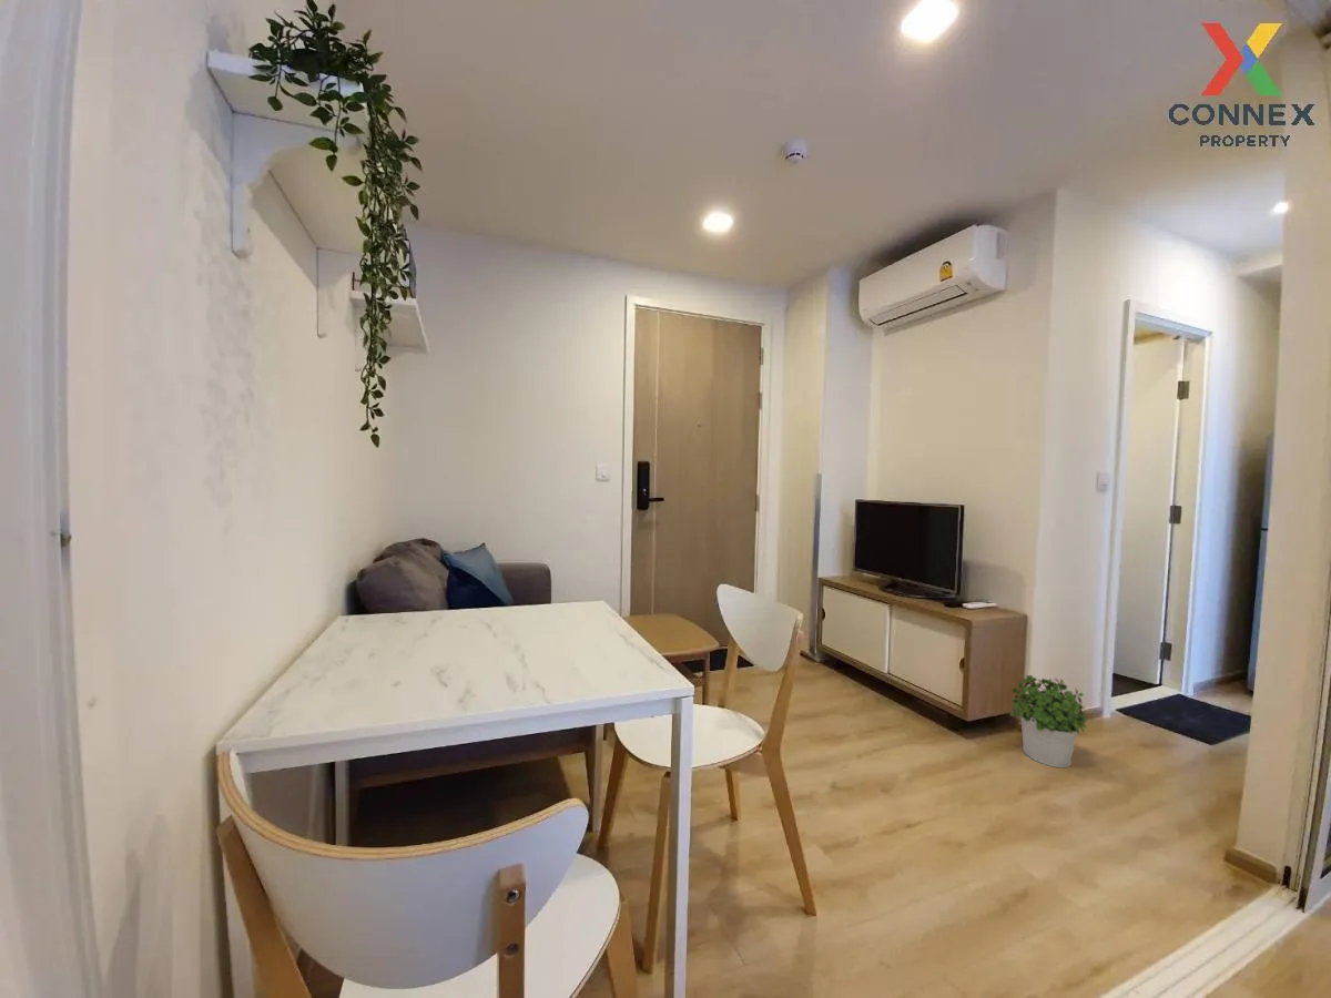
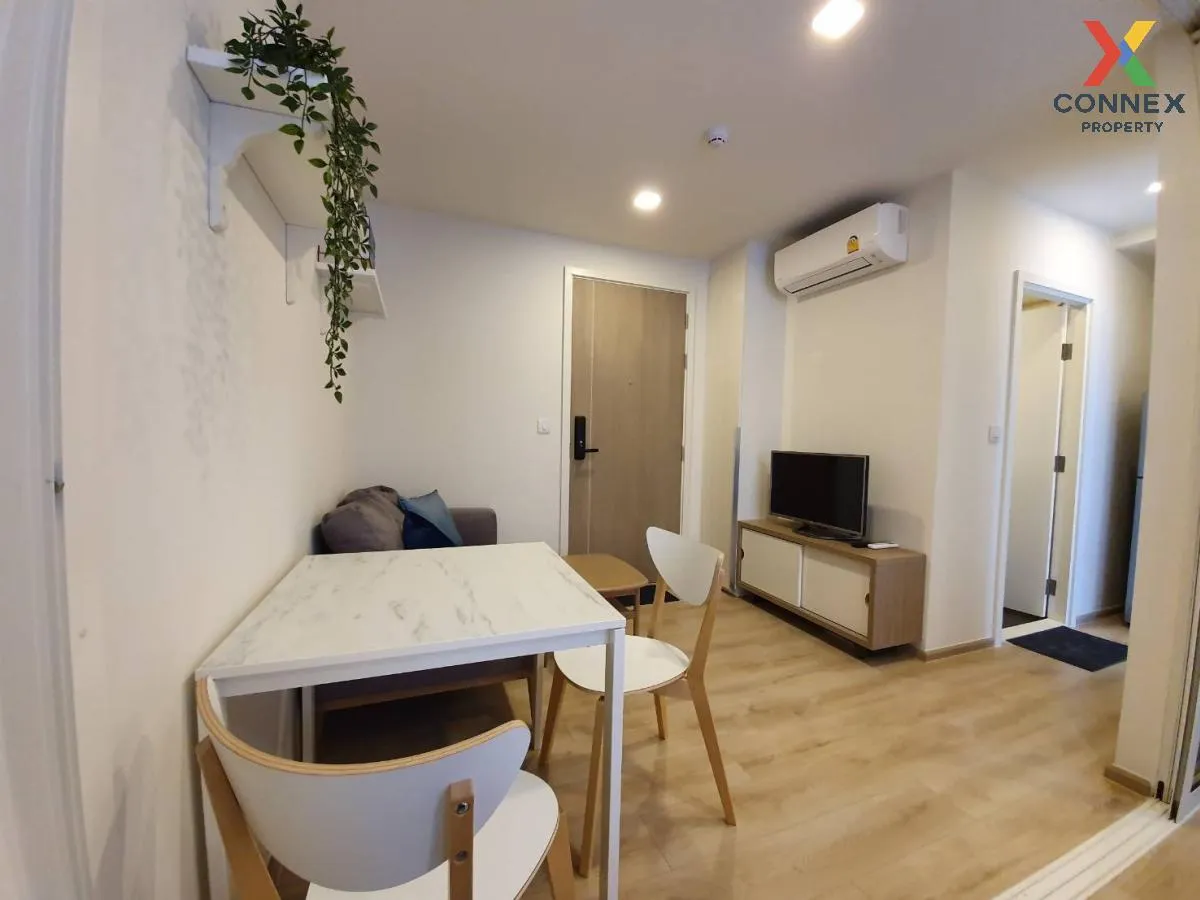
- potted plant (1043, 716)
